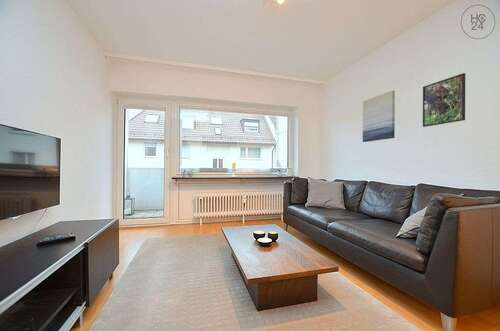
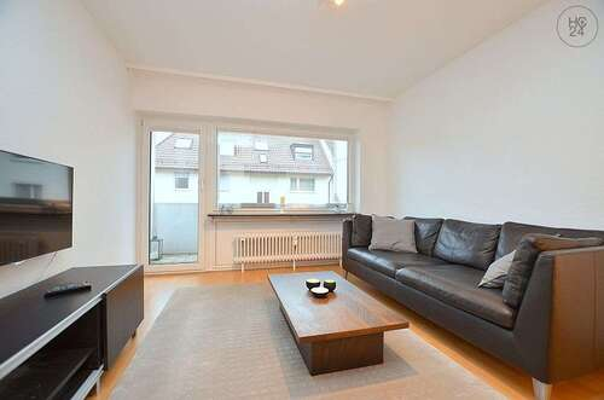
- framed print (442, 102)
- wall art (377, 118)
